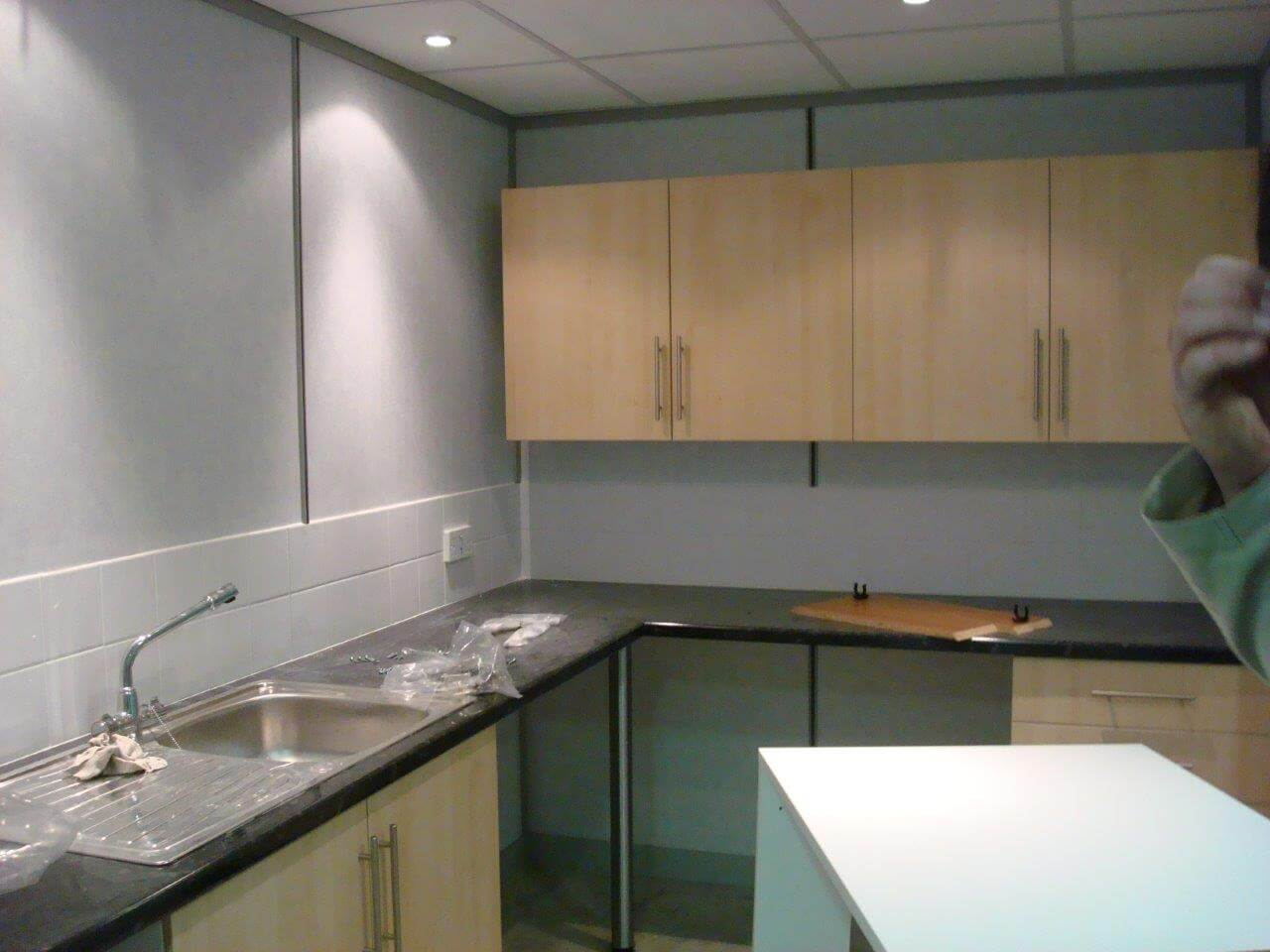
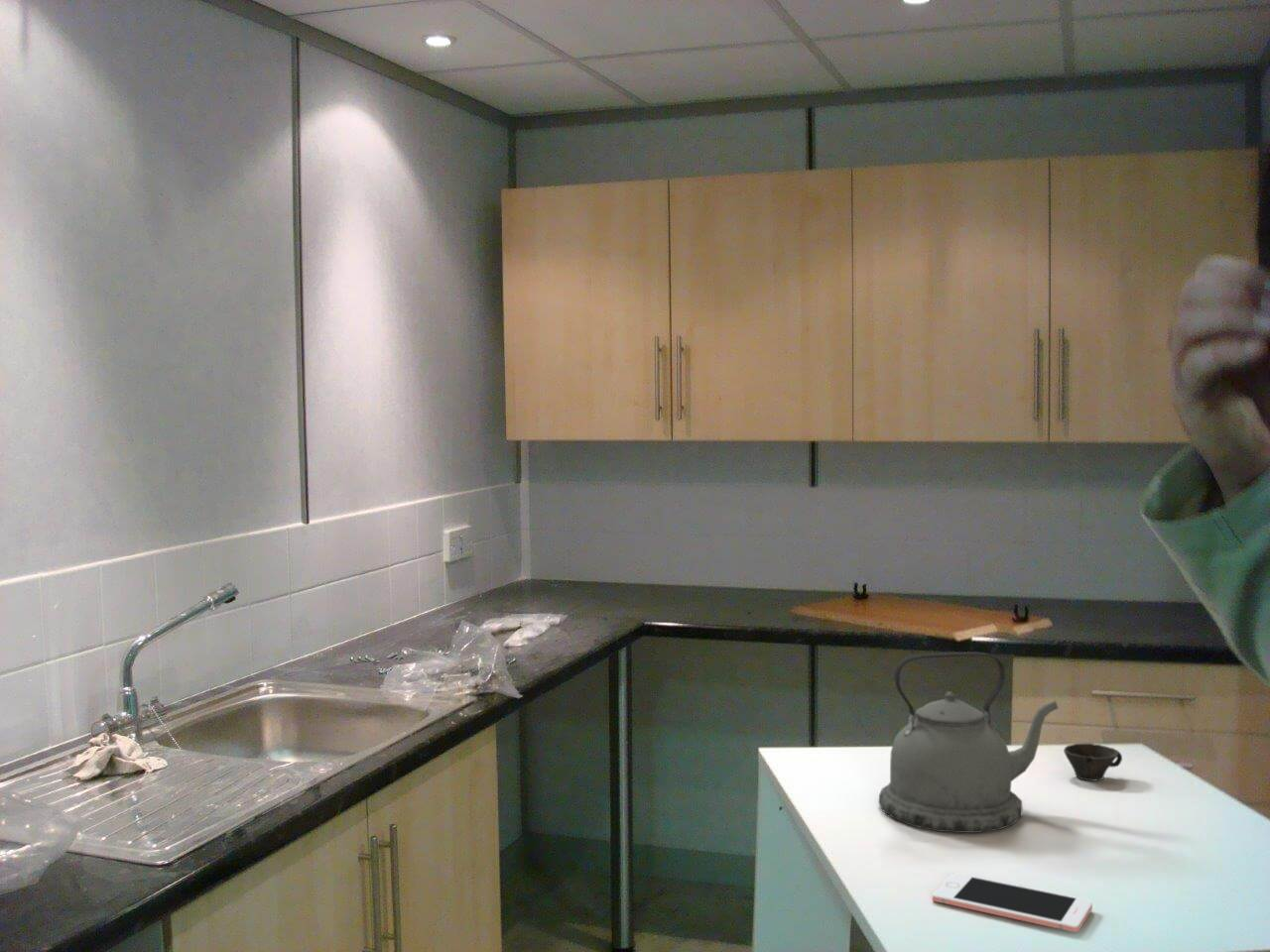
+ cup (1093, 764)
+ kettle (956, 730)
+ cell phone (1011, 900)
